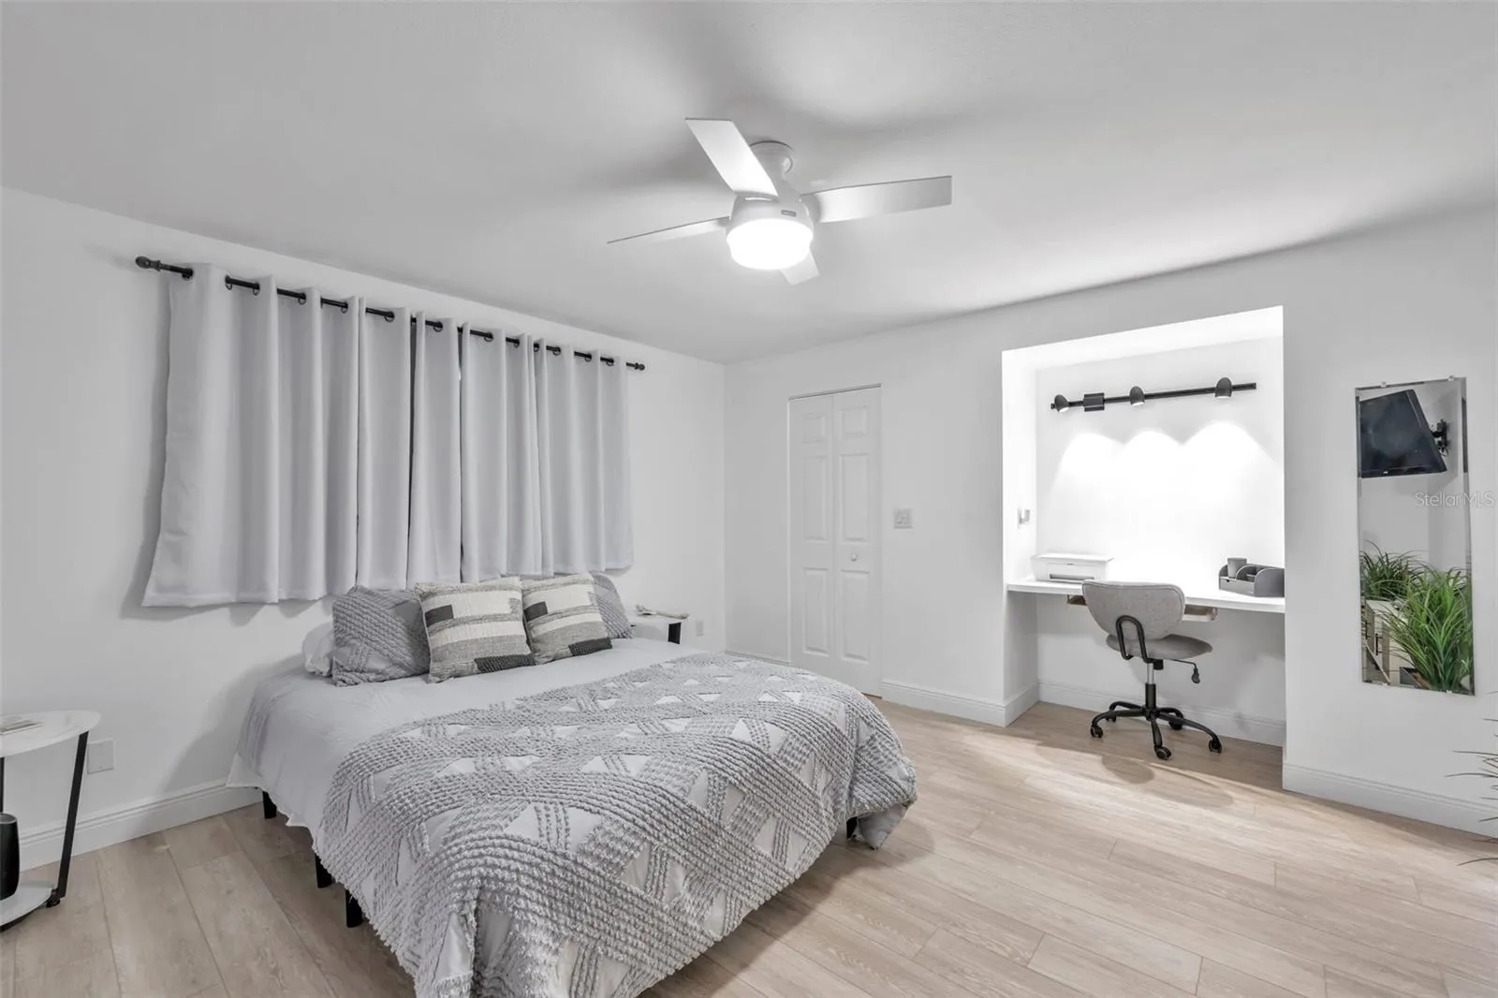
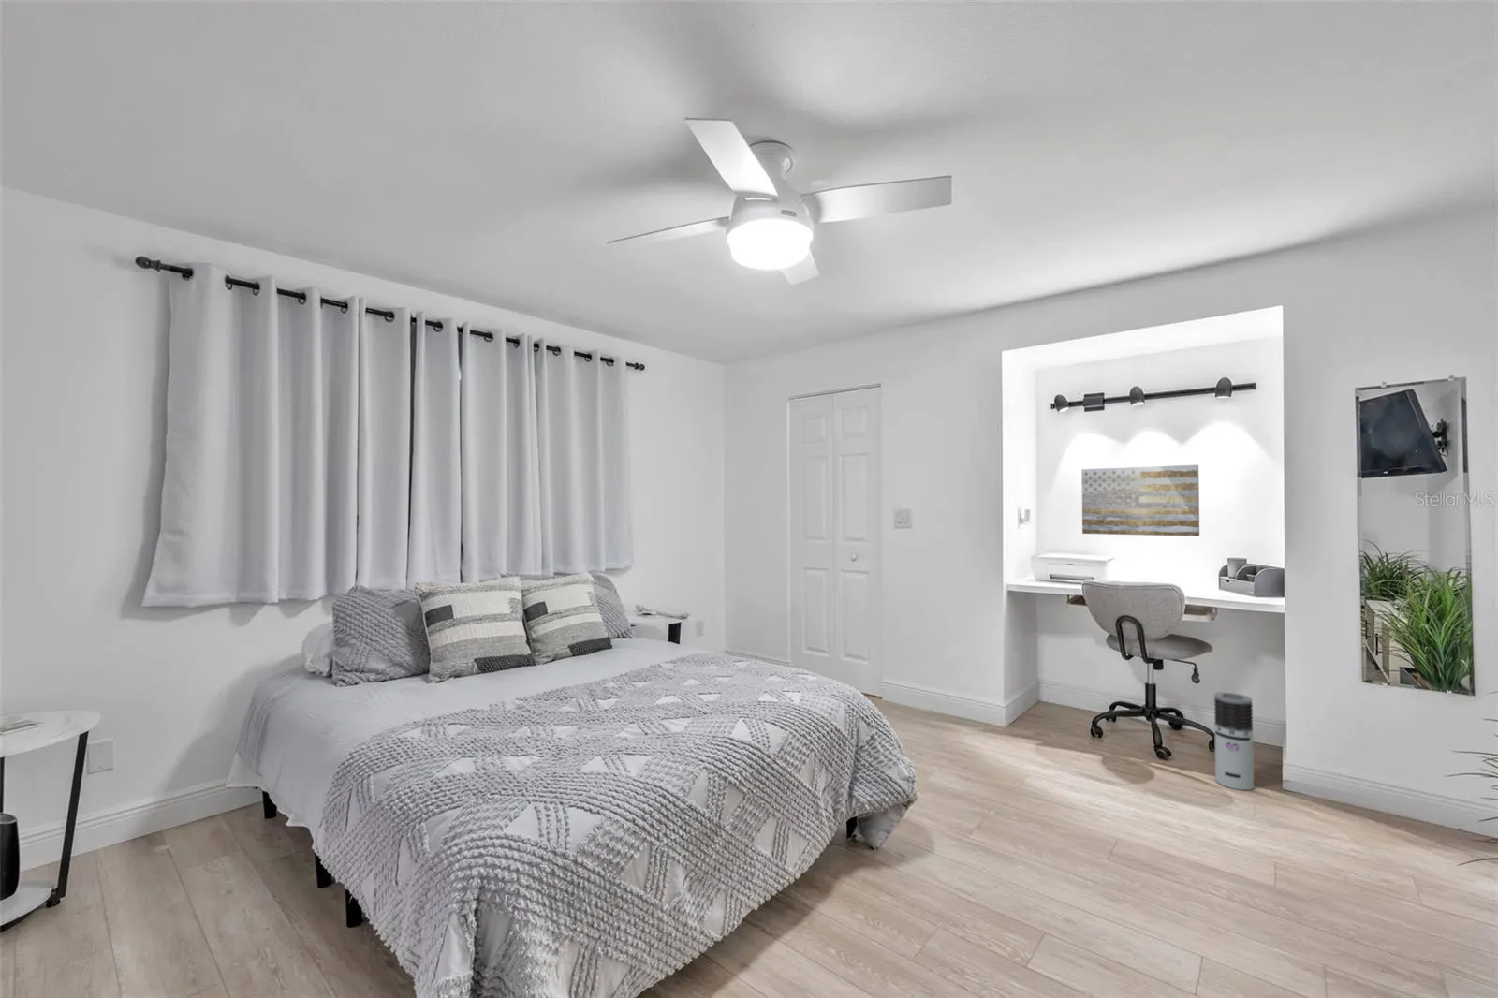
+ air purifier (1233, 740)
+ wall art (1137, 501)
